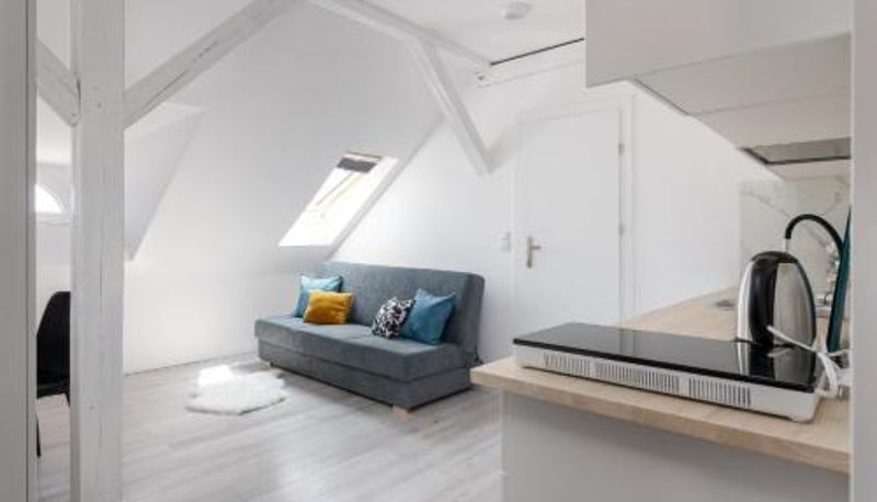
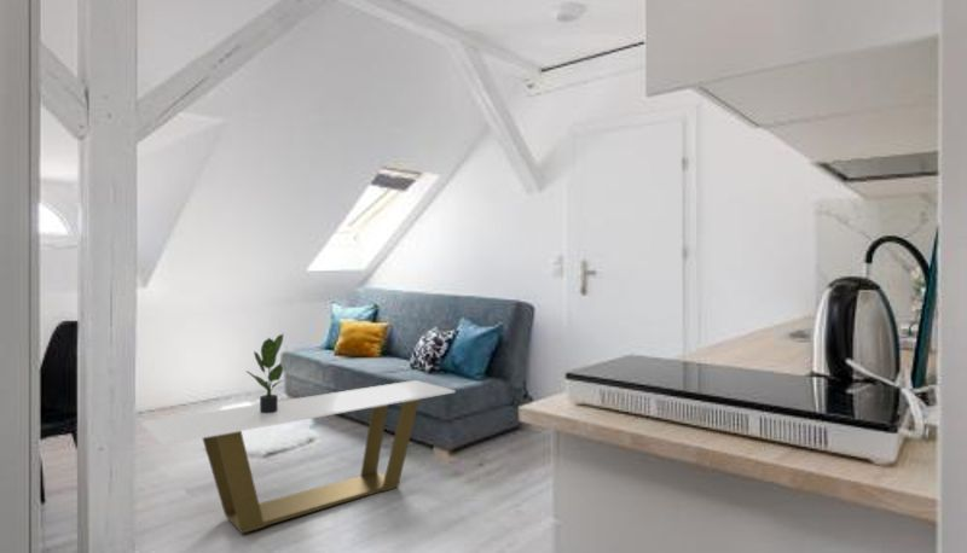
+ potted plant (270, 372)
+ coffee table (324, 485)
